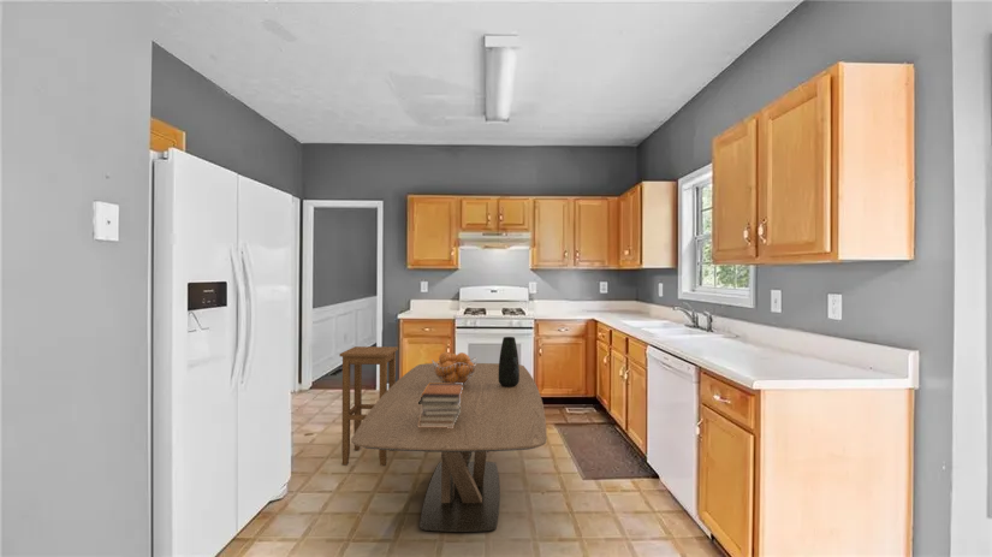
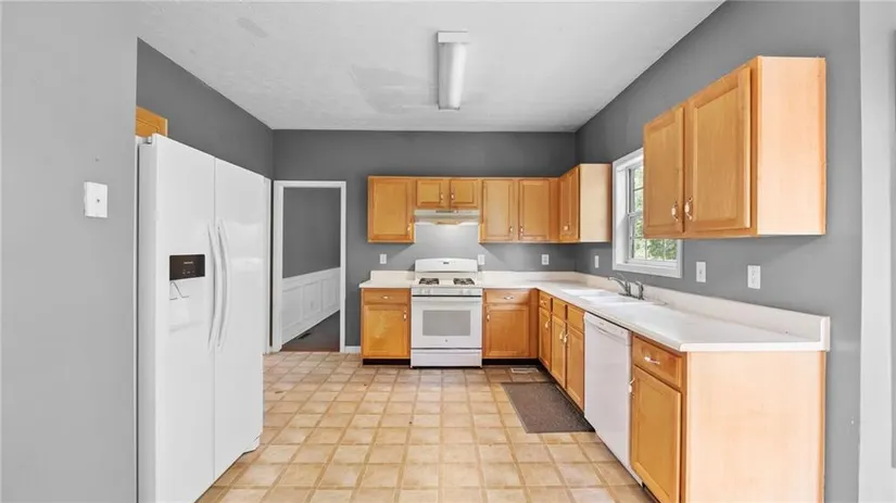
- book stack (441, 403)
- fruit basket (455, 368)
- stool (369, 404)
- vase (509, 361)
- dining table (462, 443)
